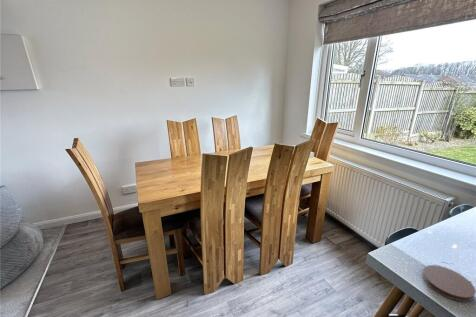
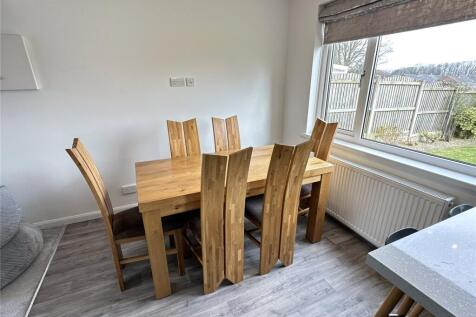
- coaster (447, 282)
